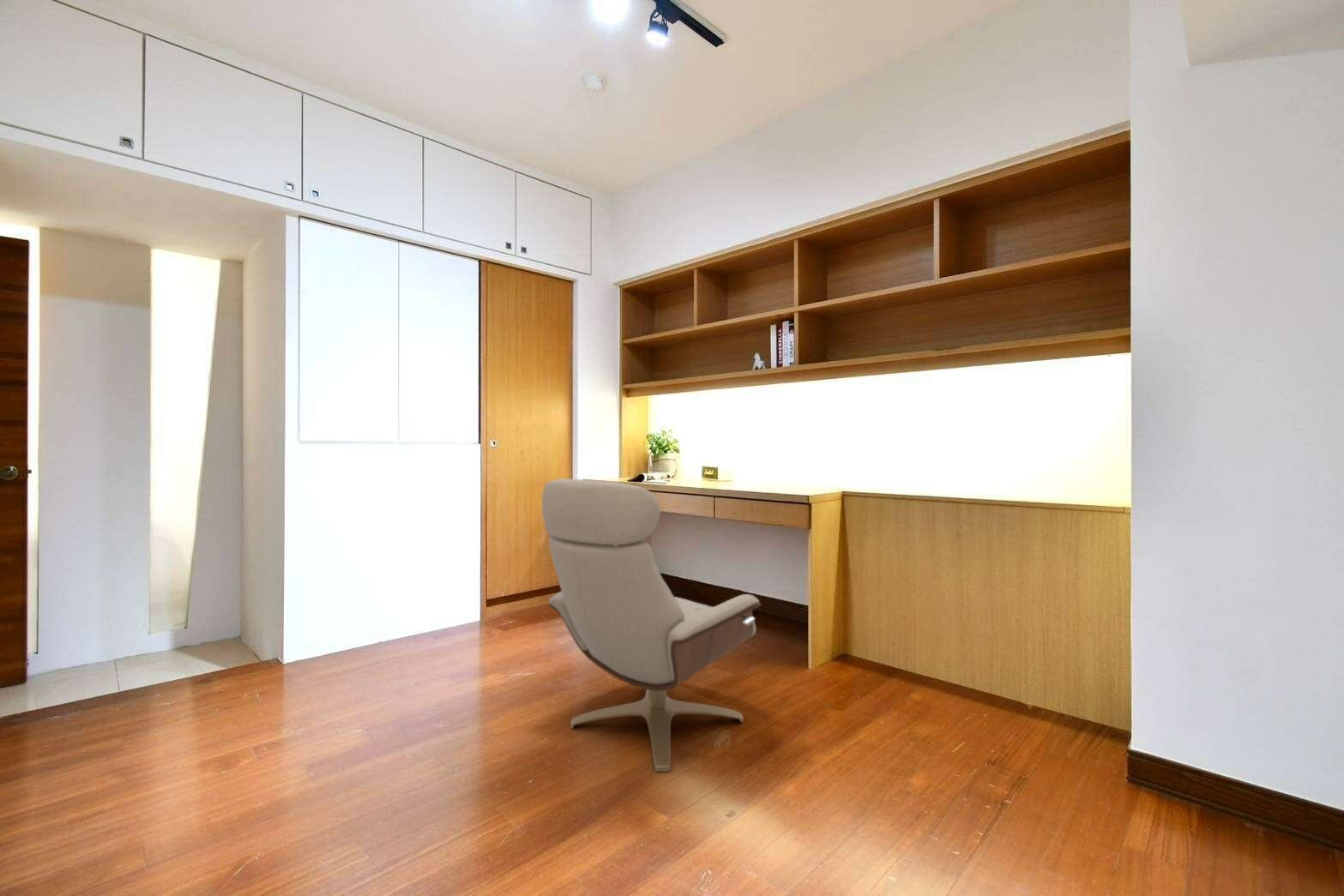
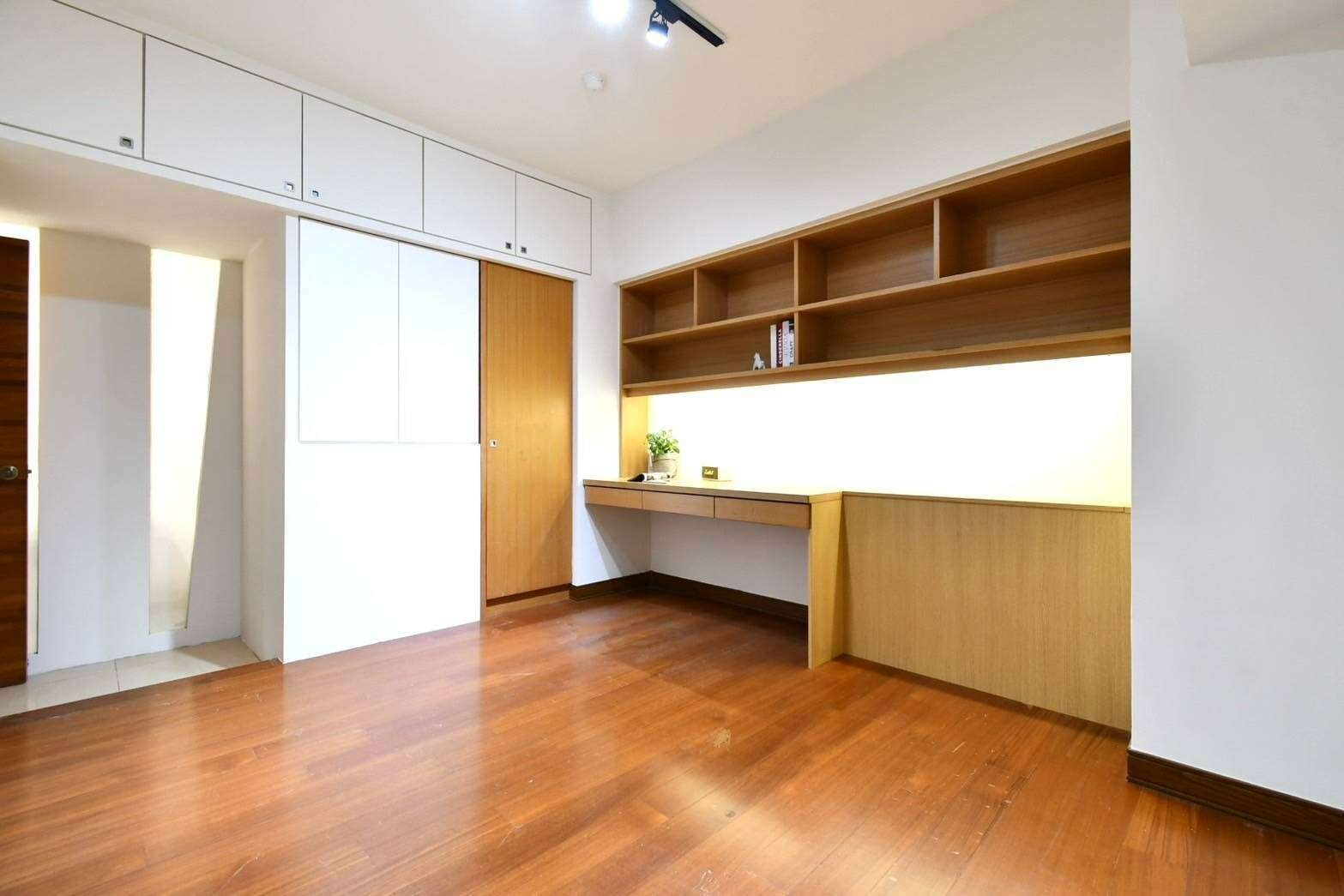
- chair (653, 600)
